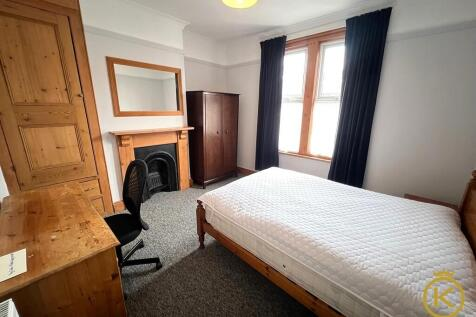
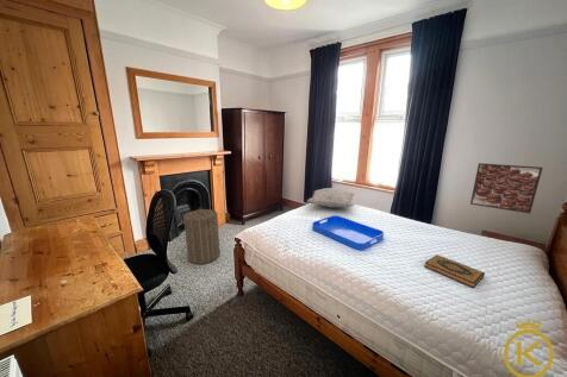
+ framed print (503, 187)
+ laundry hamper (201, 232)
+ decorative pillow (331, 197)
+ serving tray (345, 230)
+ hardback book (453, 269)
